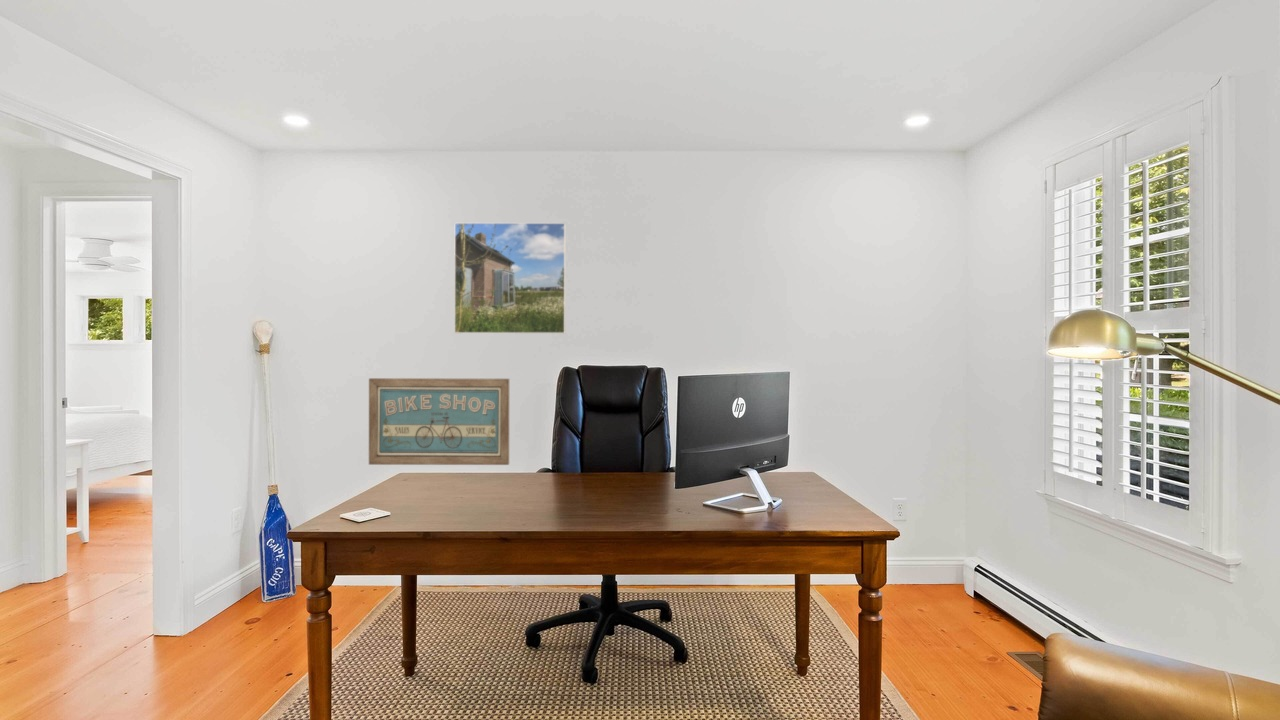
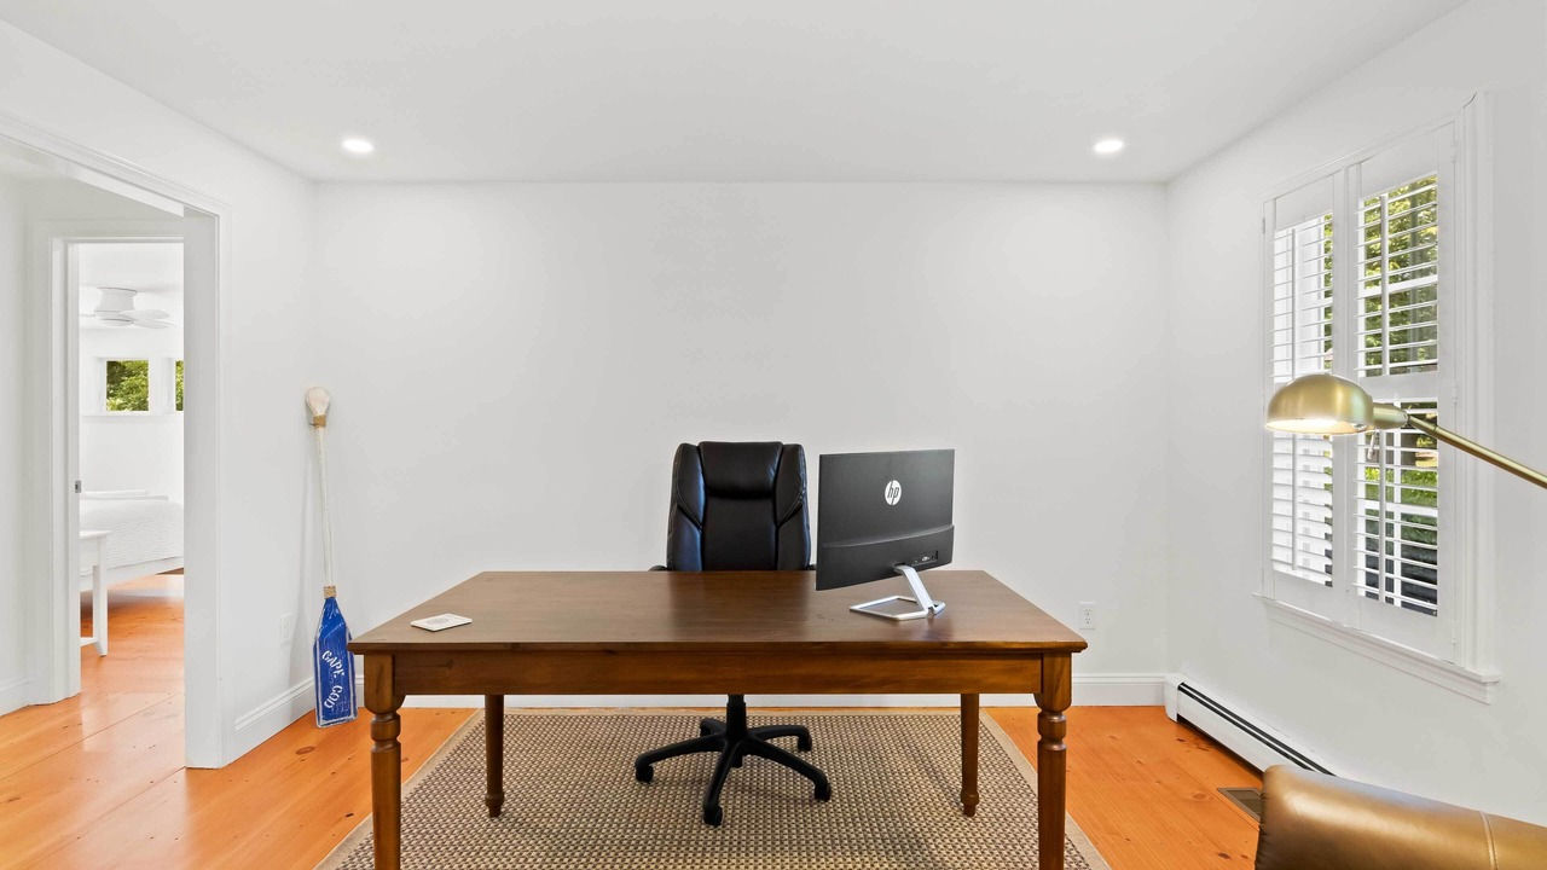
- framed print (510, 278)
- wall art (439, 421)
